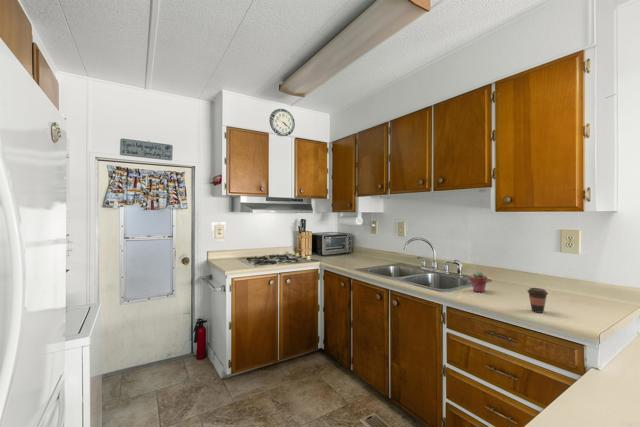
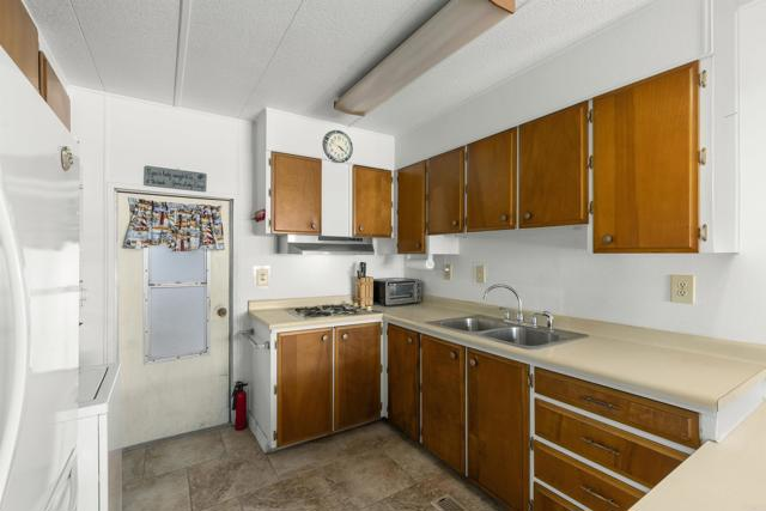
- coffee cup (537, 300)
- potted succulent (478, 280)
